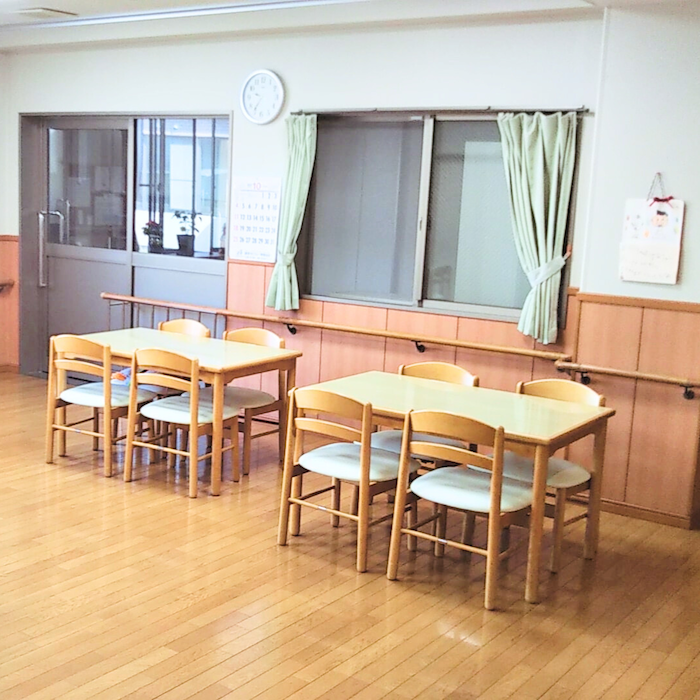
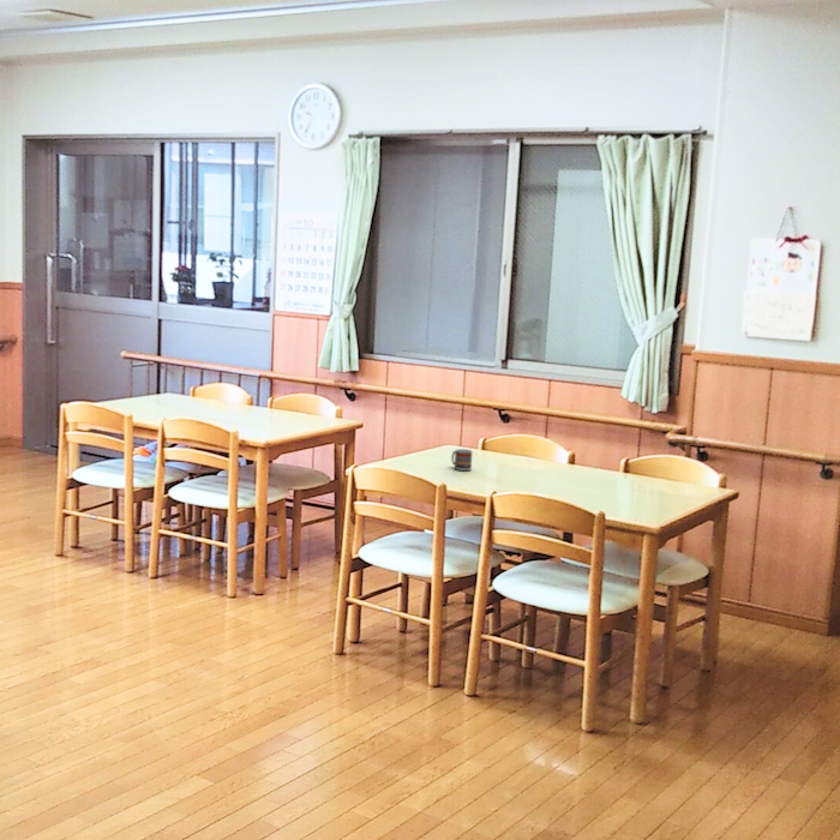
+ cup (460, 458)
